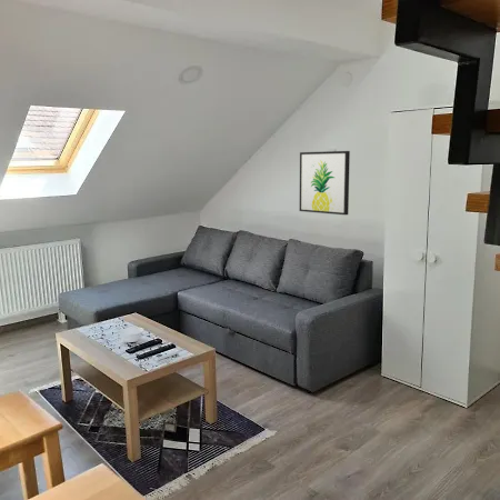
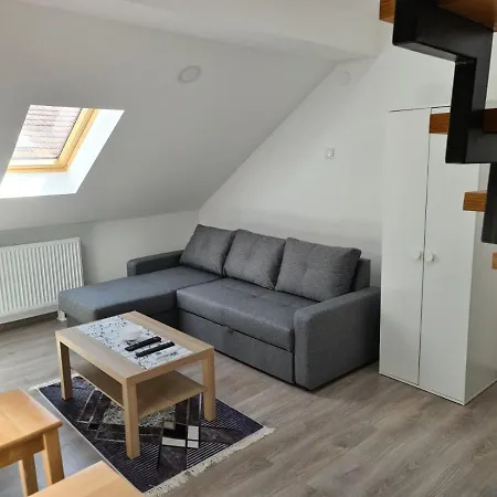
- wall art (322, 182)
